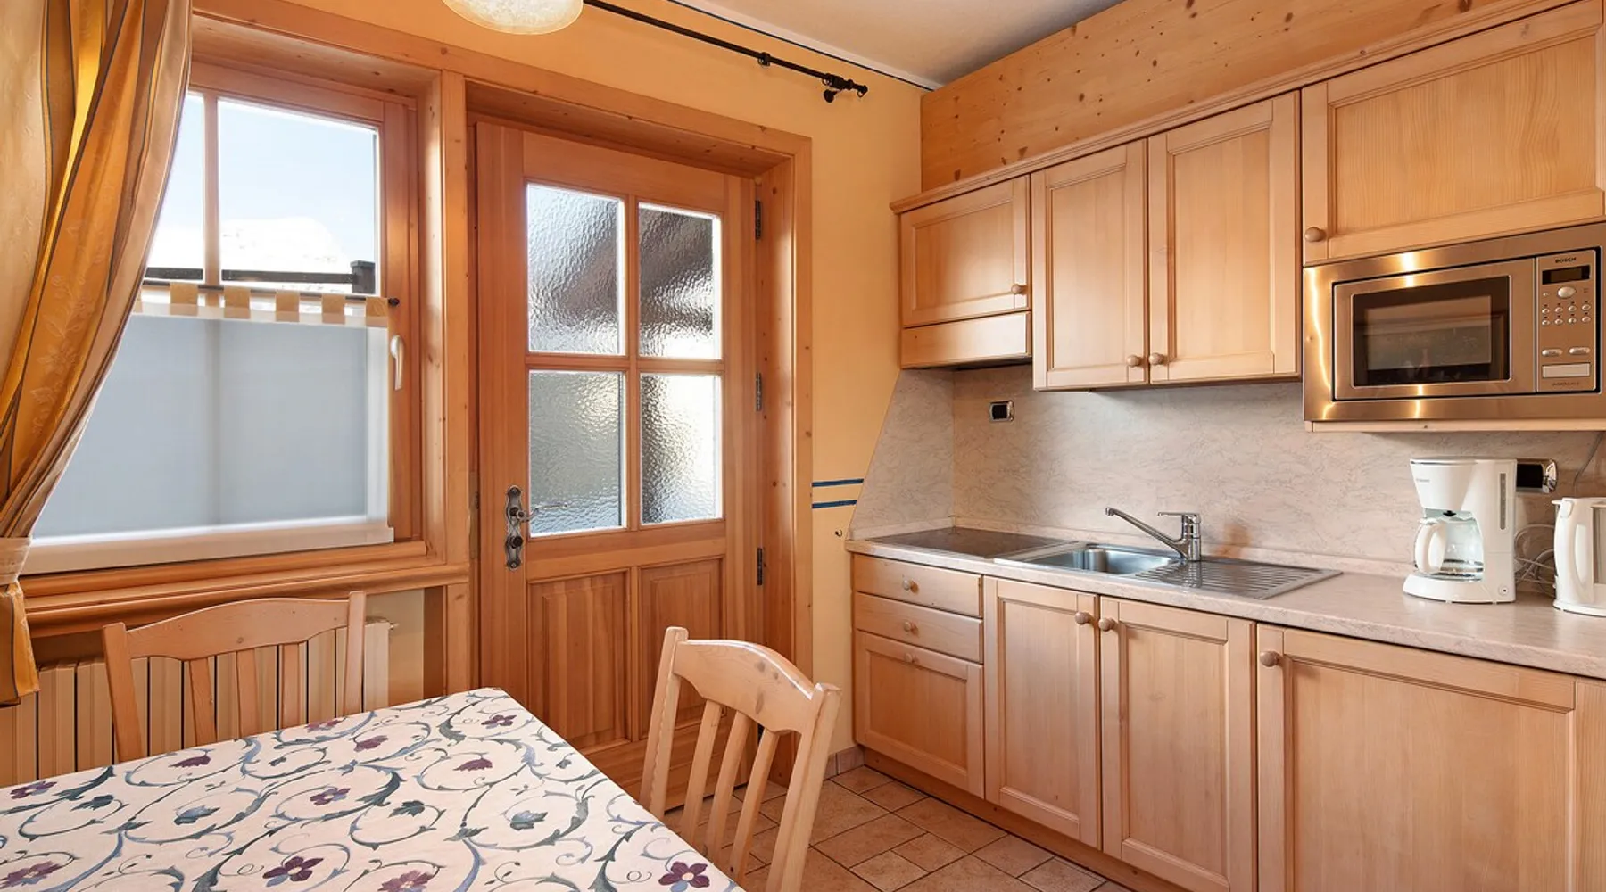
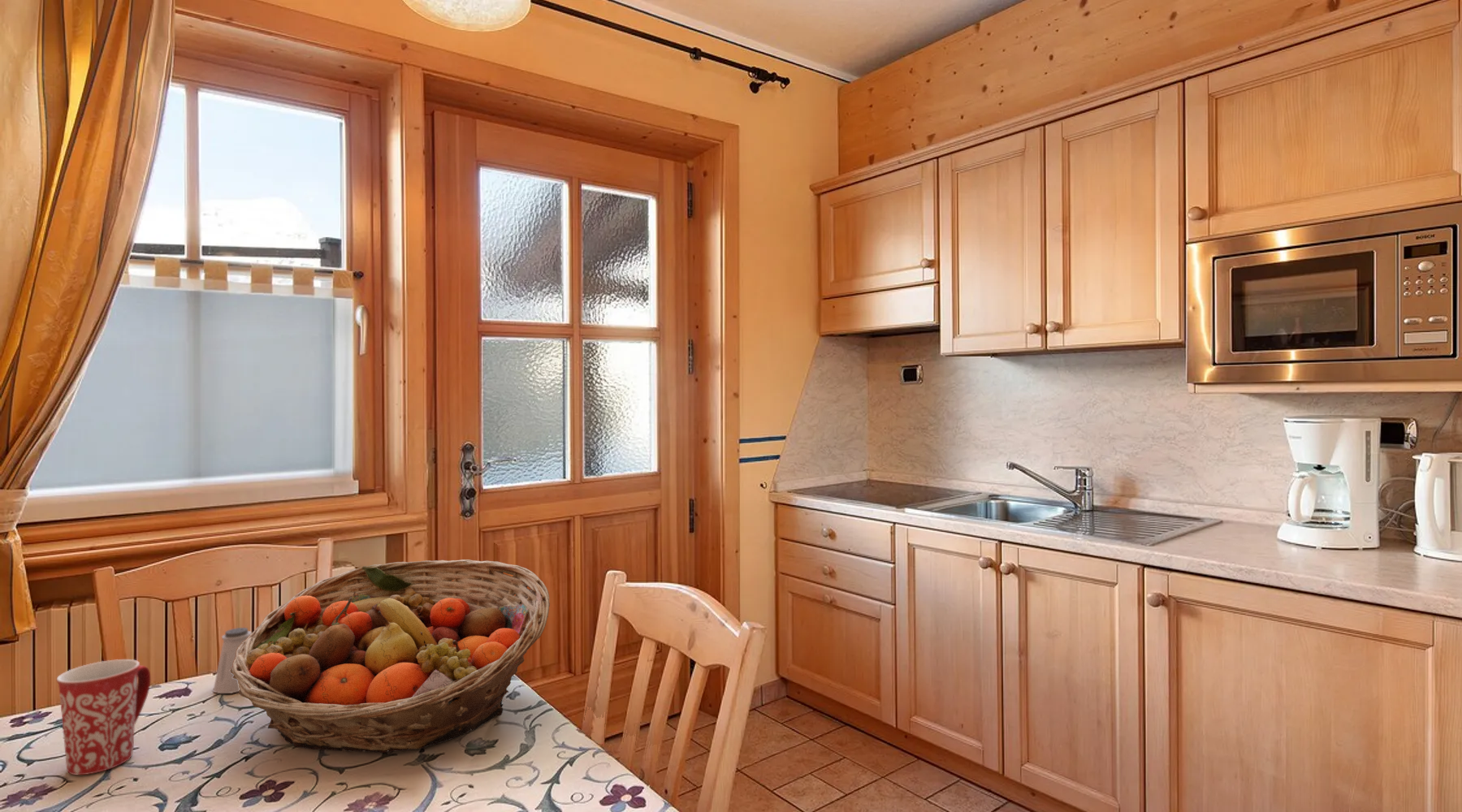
+ saltshaker (236, 656)
+ fruit basket (400, 646)
+ mug (111, 710)
